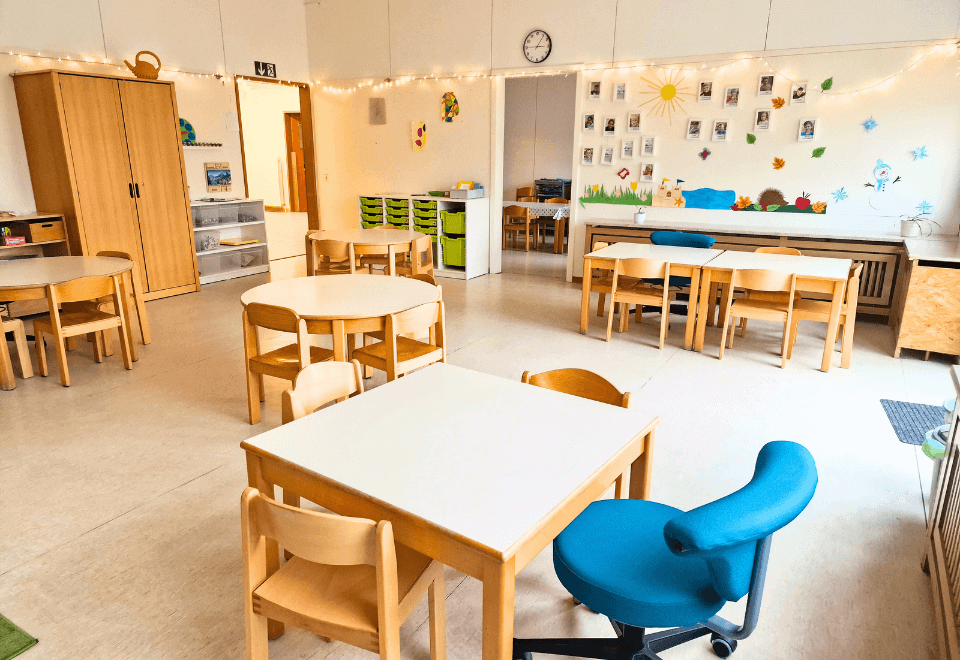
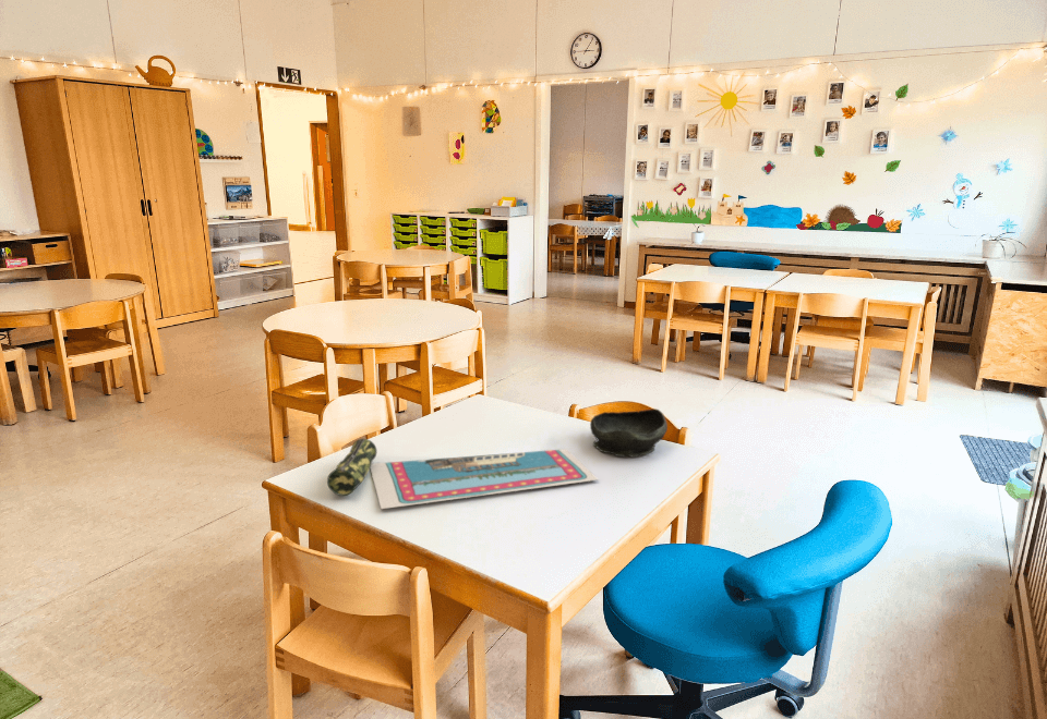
+ bowl (629, 429)
+ pencil case (352, 467)
+ postcard (476, 464)
